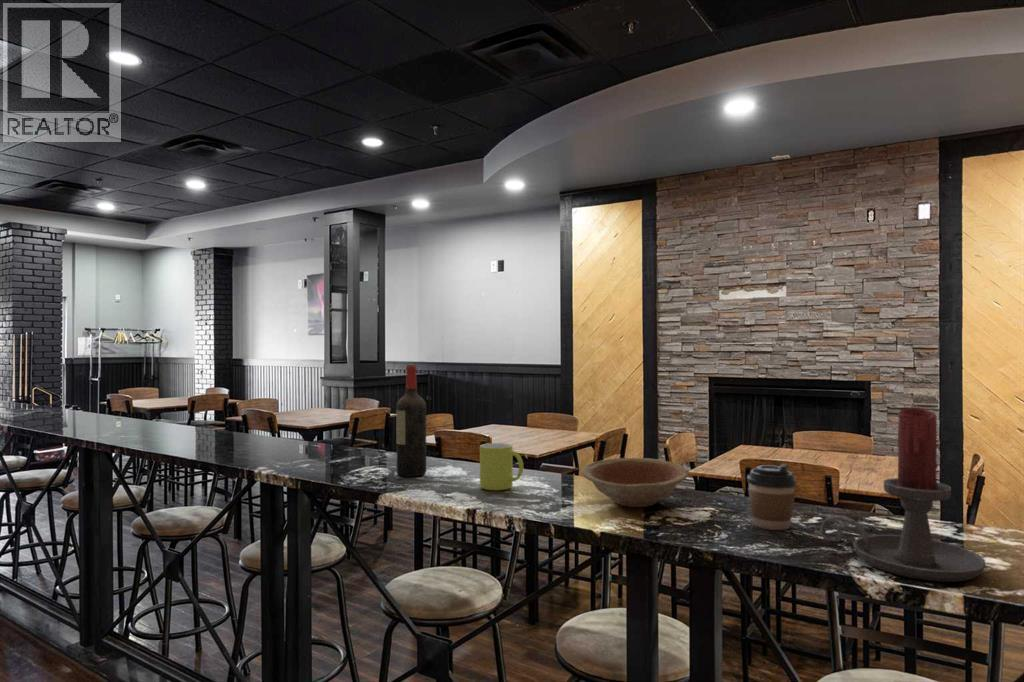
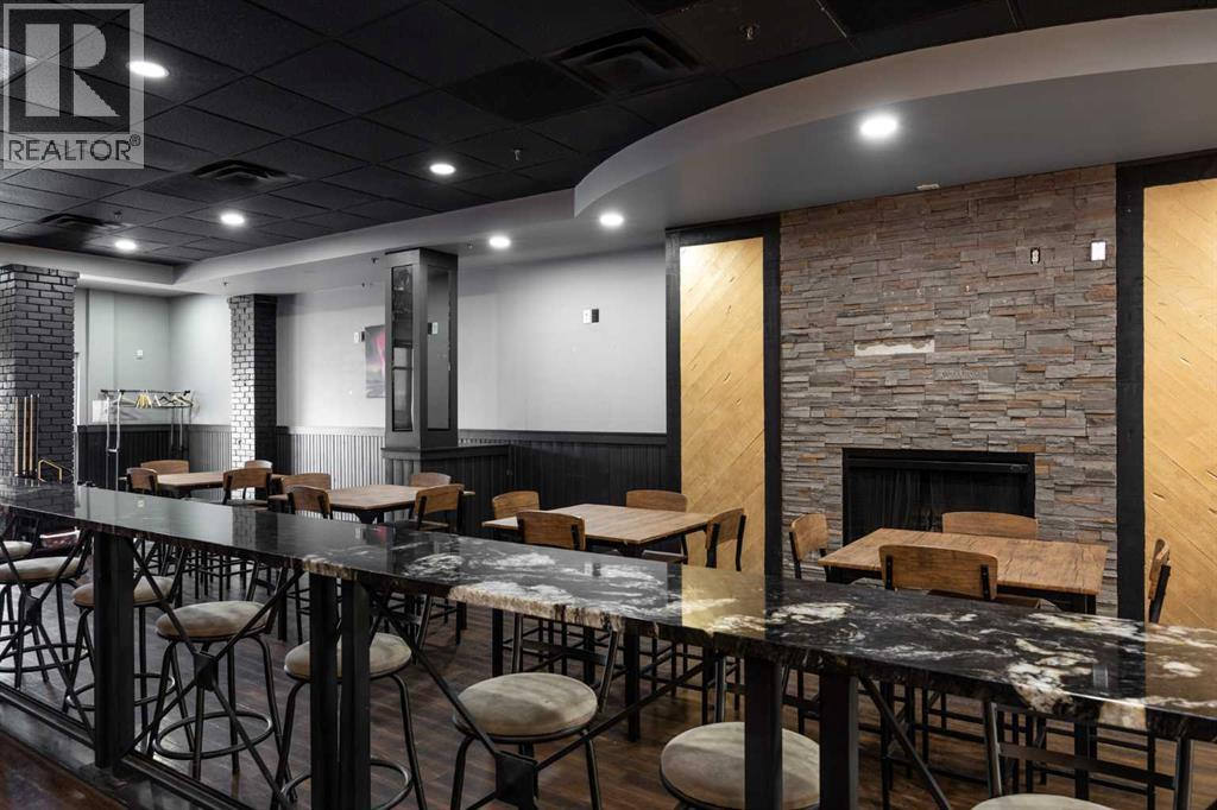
- coffee cup (771, 494)
- candle holder (897, 484)
- wine bottle (411, 419)
- bowl (634, 484)
- mug (502, 467)
